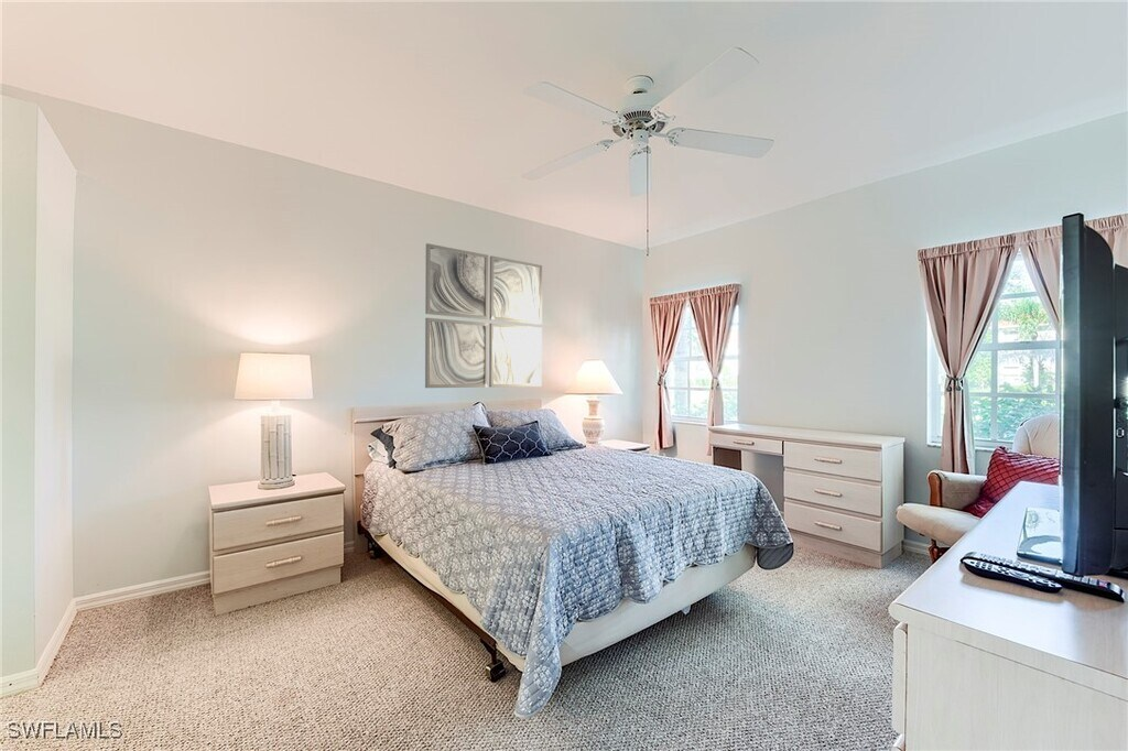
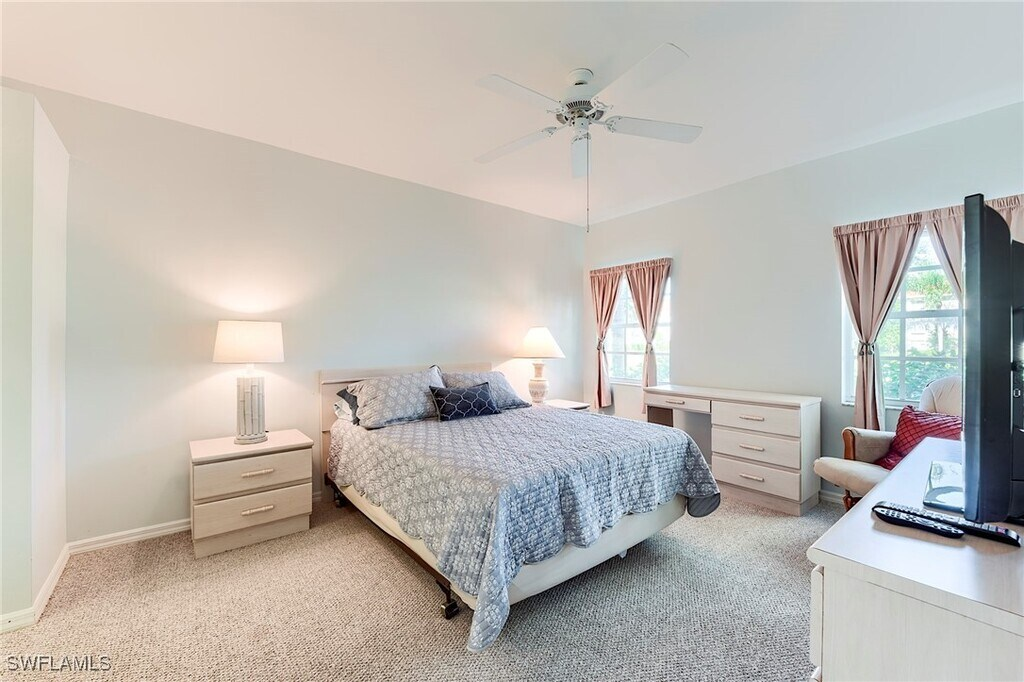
- wall art (487, 323)
